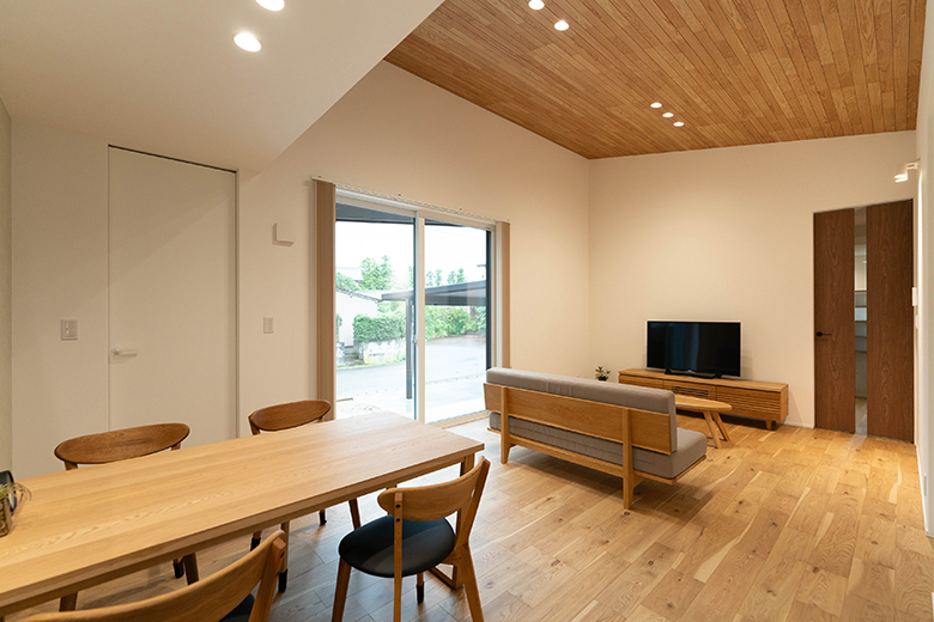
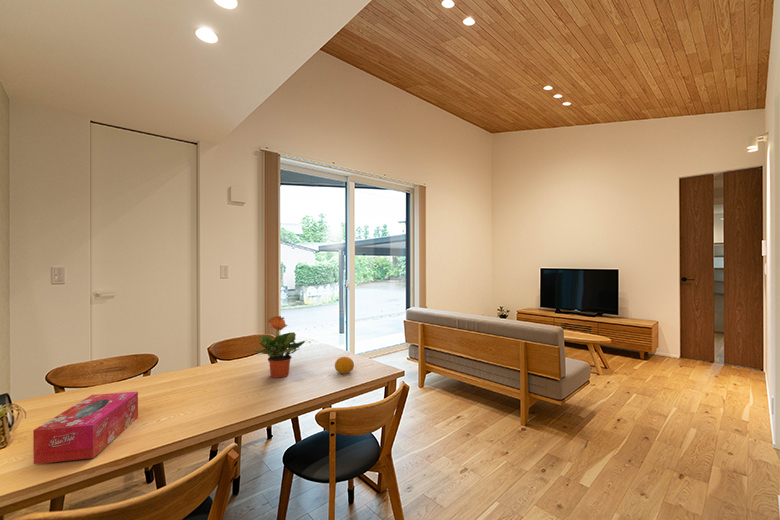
+ fruit (344, 364)
+ potted plant (278, 346)
+ tissue box (92, 423)
